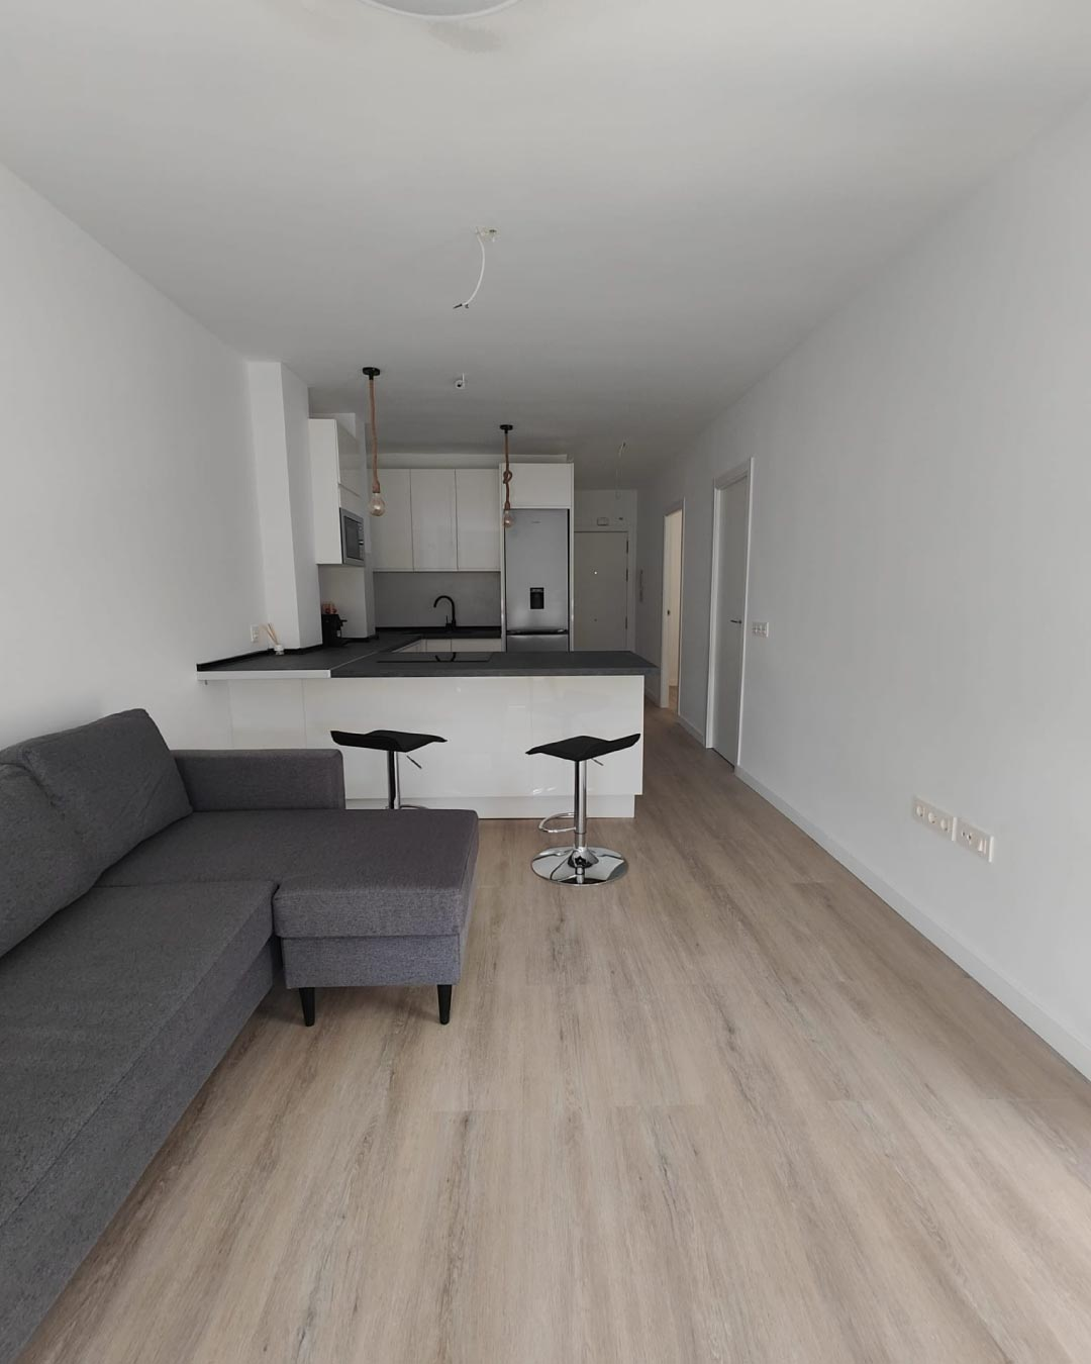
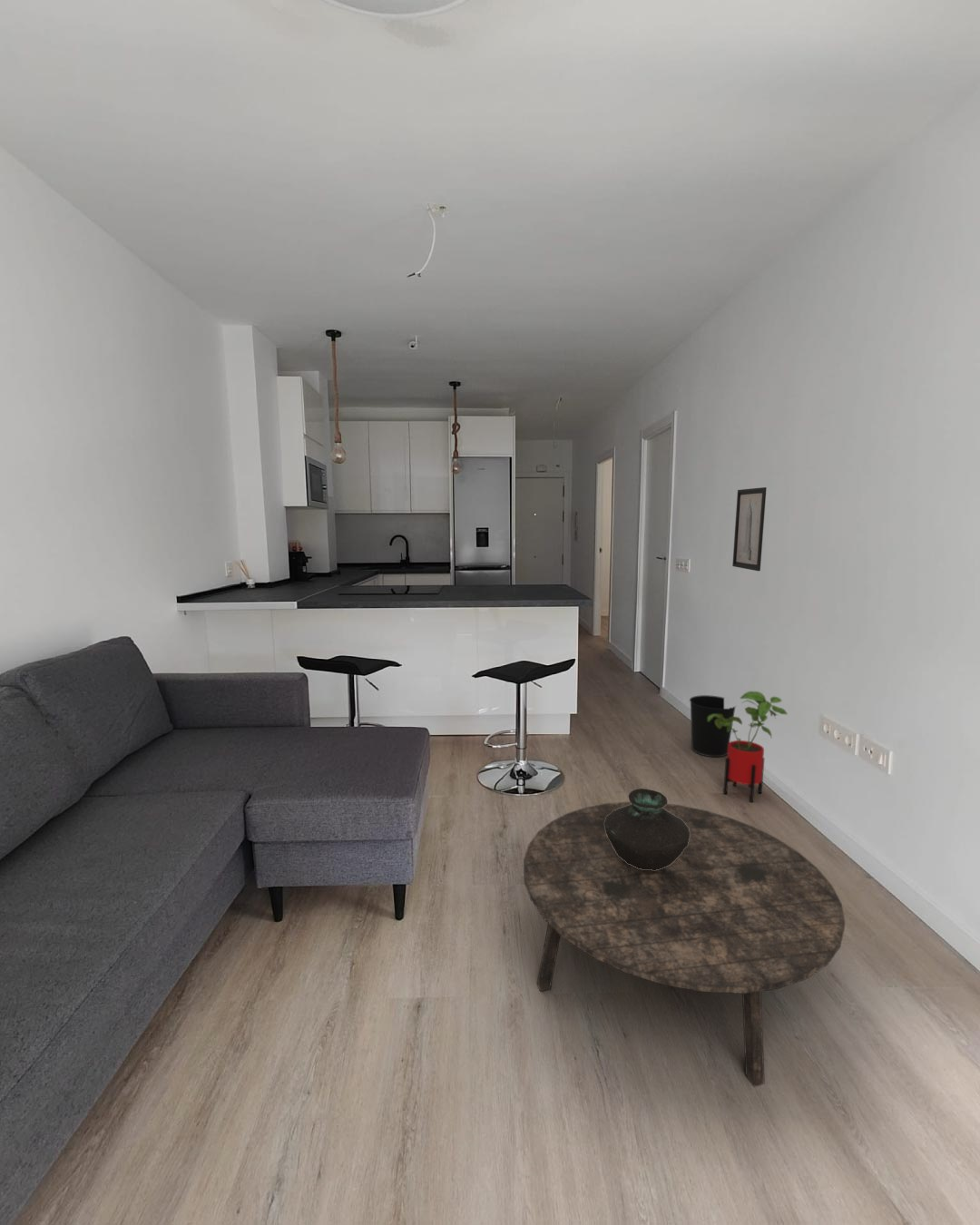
+ house plant (746, 741)
+ vase (646, 828)
+ wall art (748, 529)
+ wastebasket (710, 726)
+ coffee table (670, 916)
